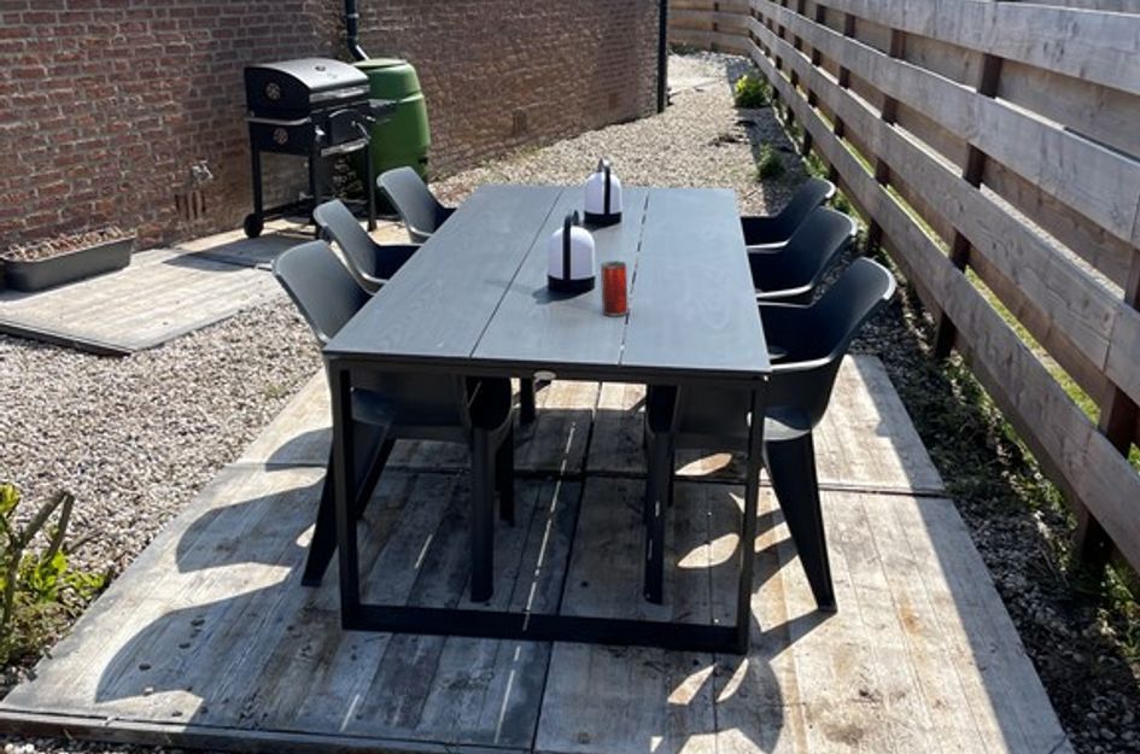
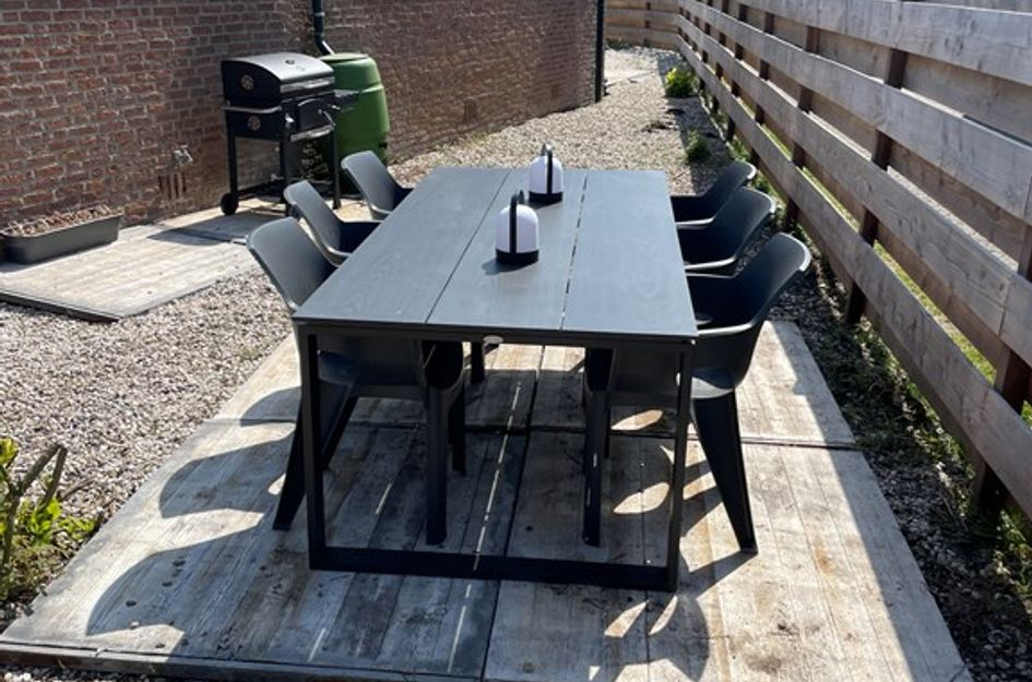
- beverage can (614, 288)
